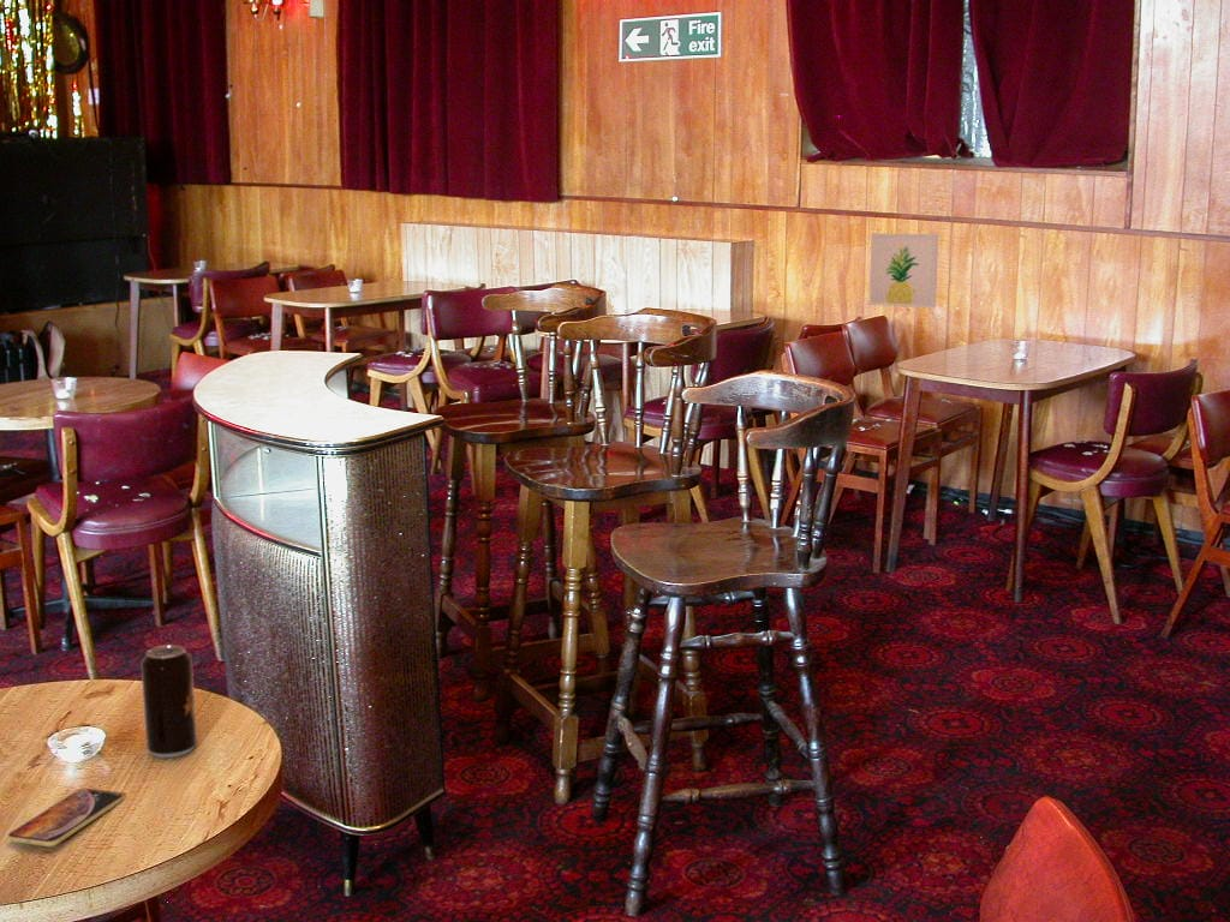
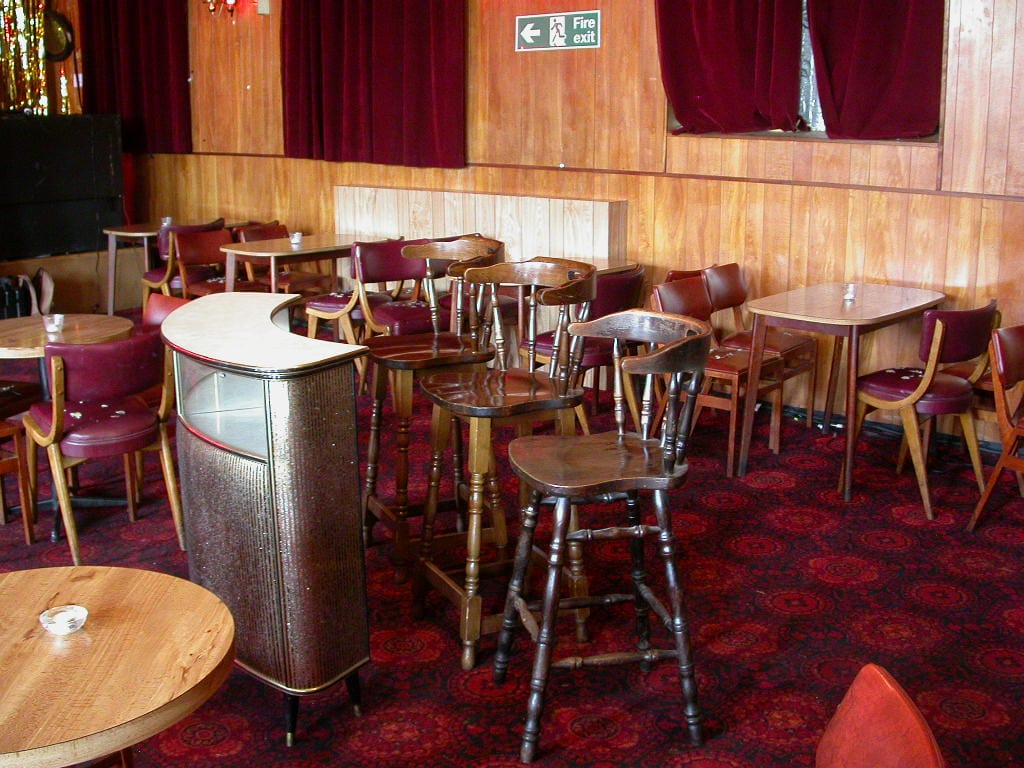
- beverage can (168, 700)
- smartphone (67, 816)
- wall art (902, 270)
